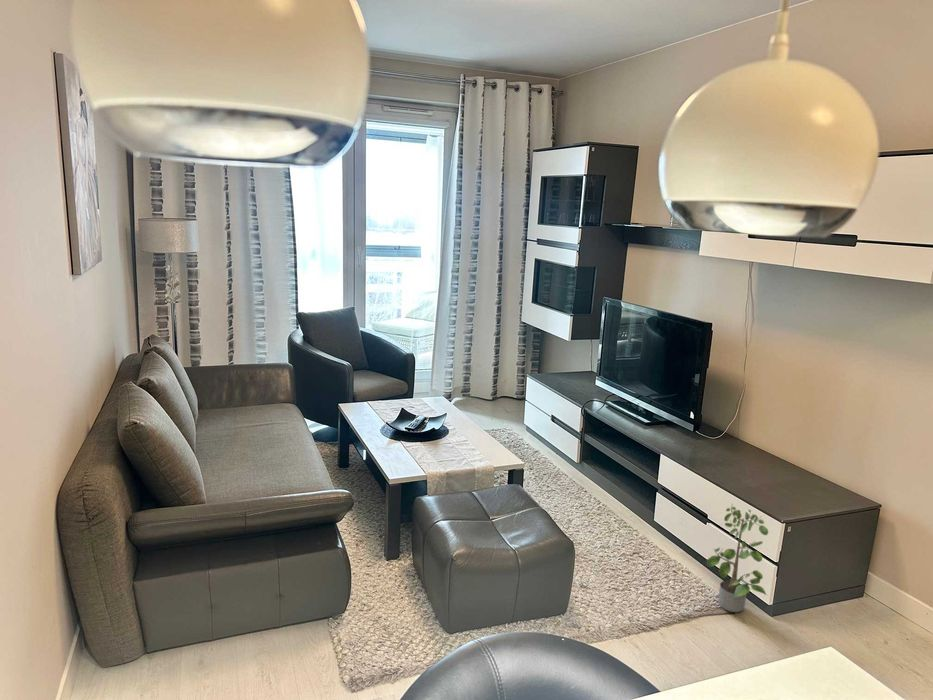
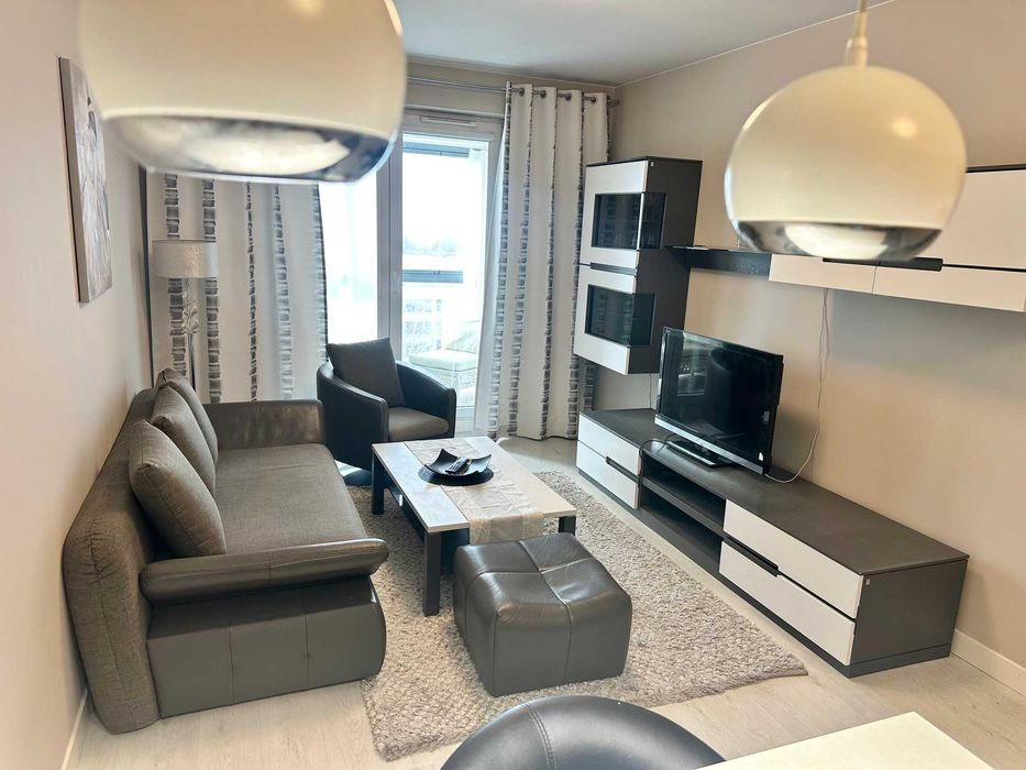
- potted plant (737, 563)
